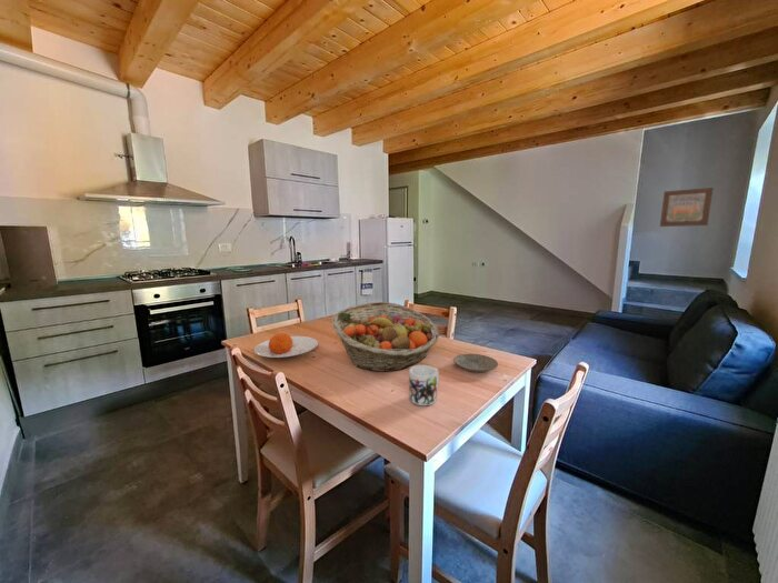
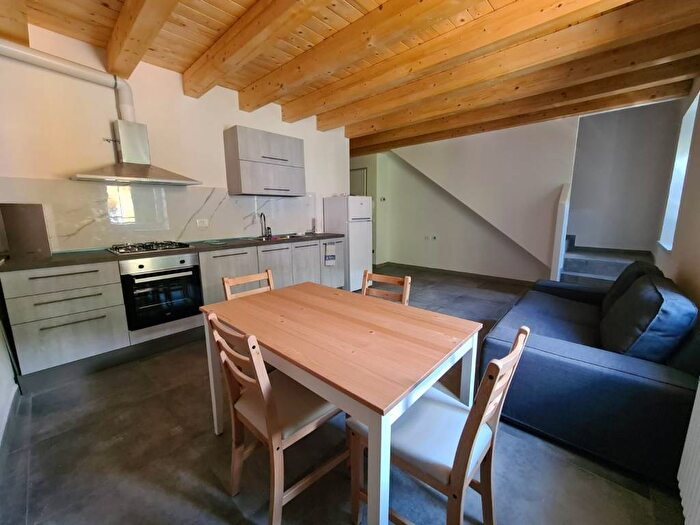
- mug (426, 383)
- plate (475, 364)
- plate (287, 343)
- wall art (685, 208)
- fruit basket (387, 333)
